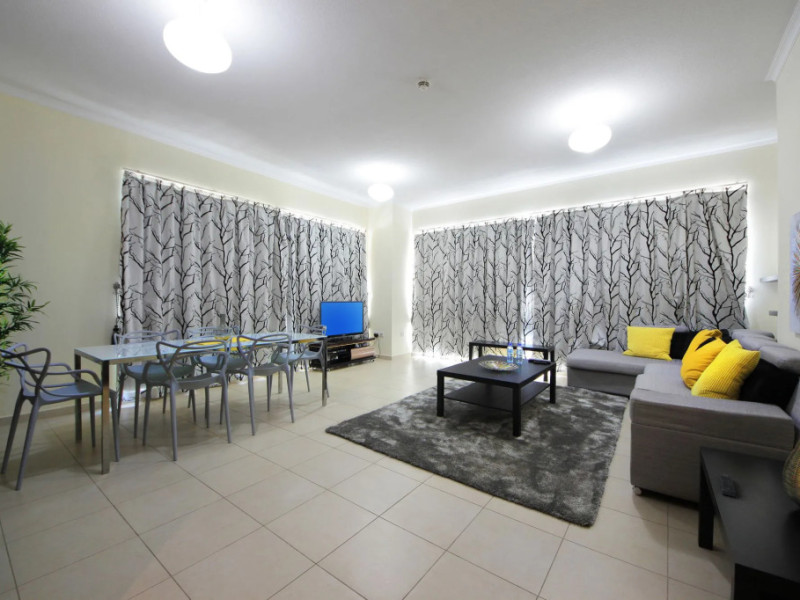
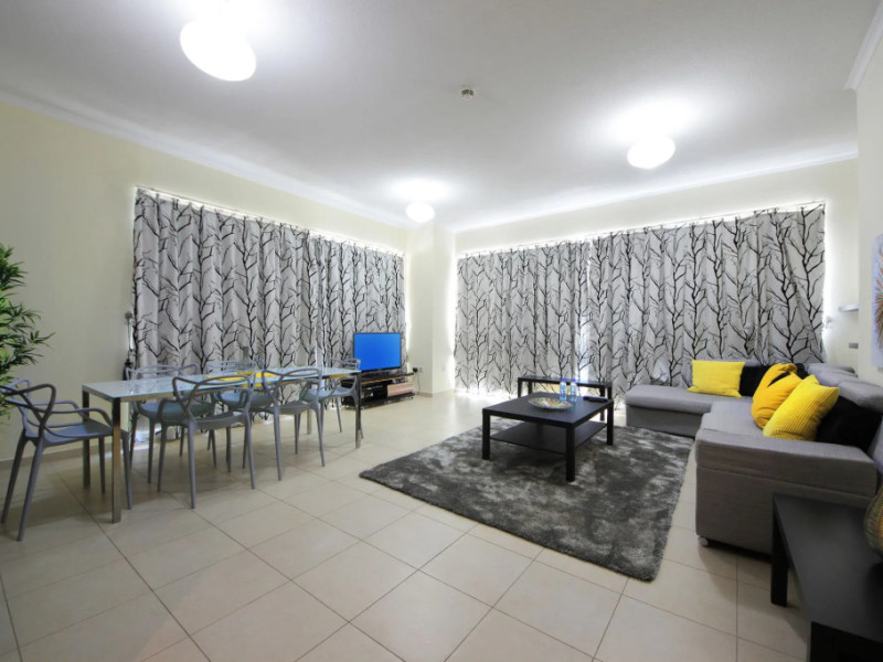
- remote control (726, 483)
